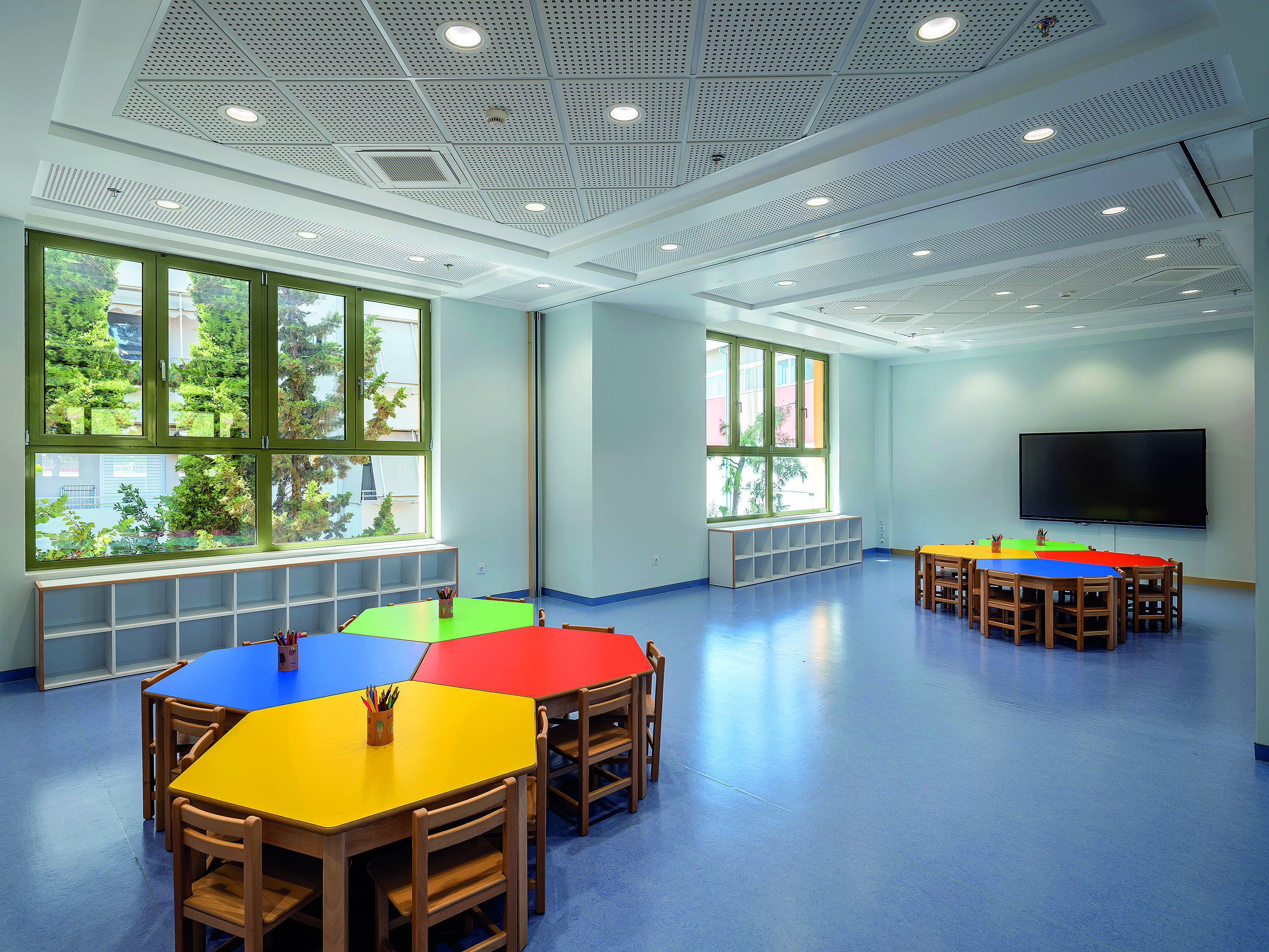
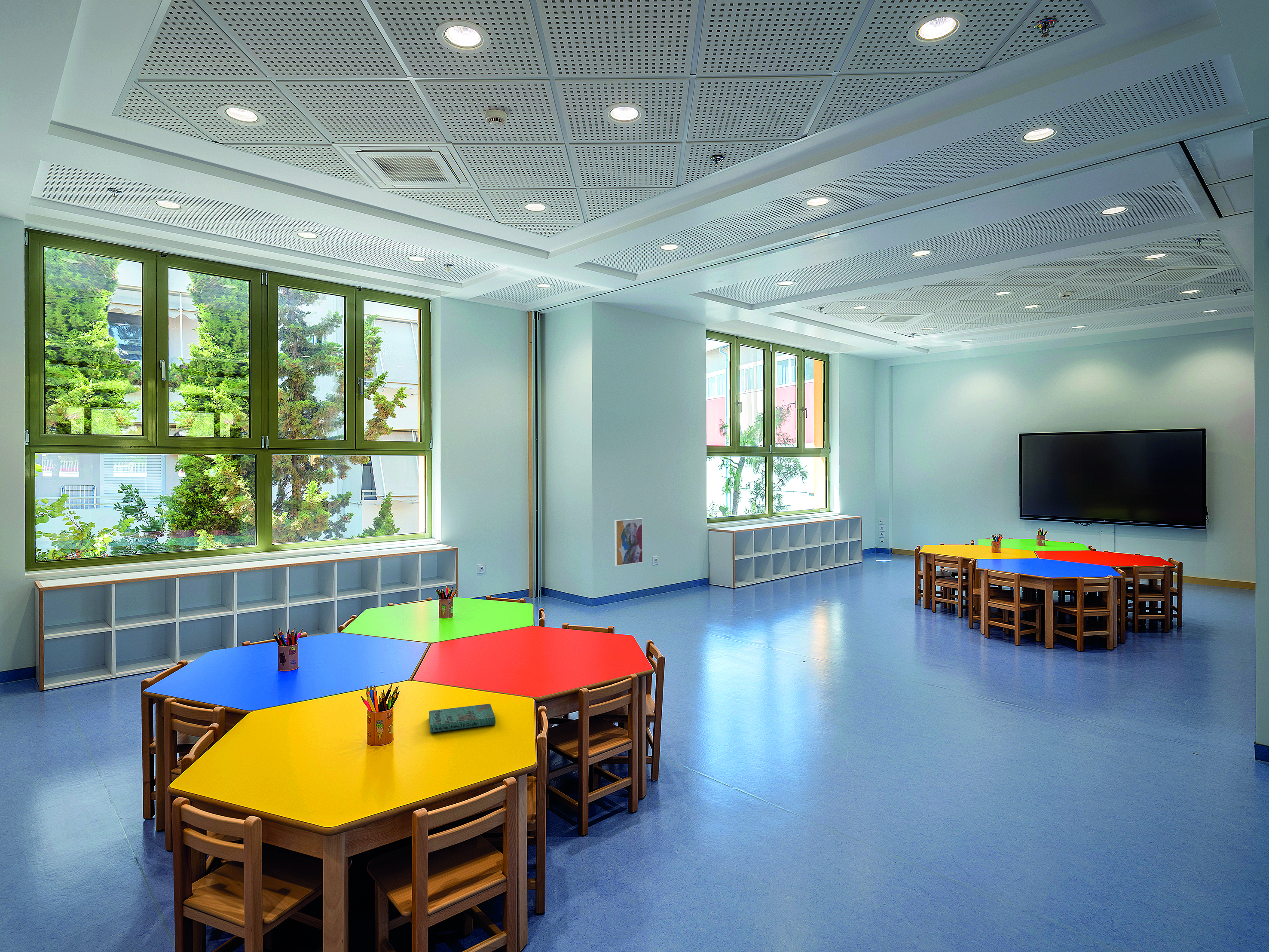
+ book (462, 718)
+ wall art (629, 542)
